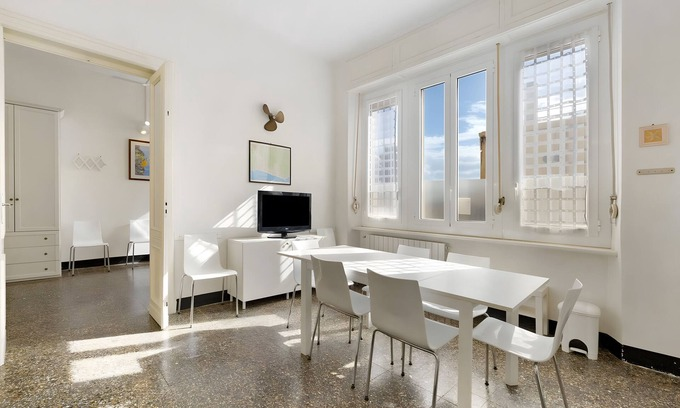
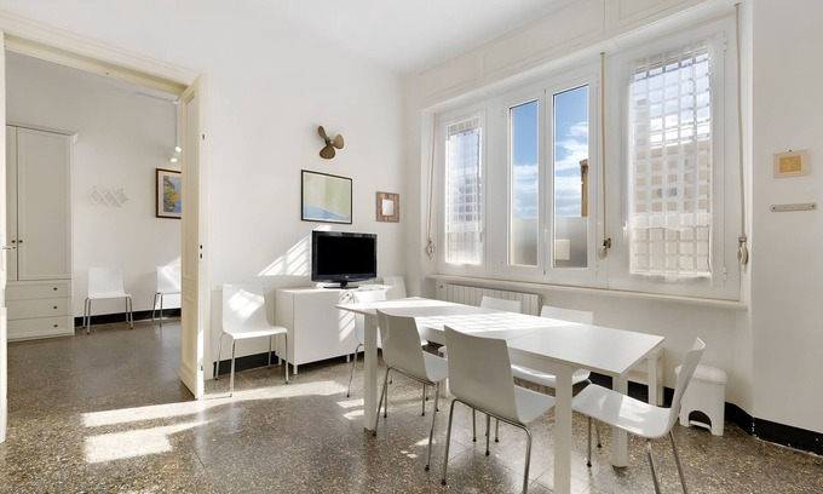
+ home mirror (387, 207)
